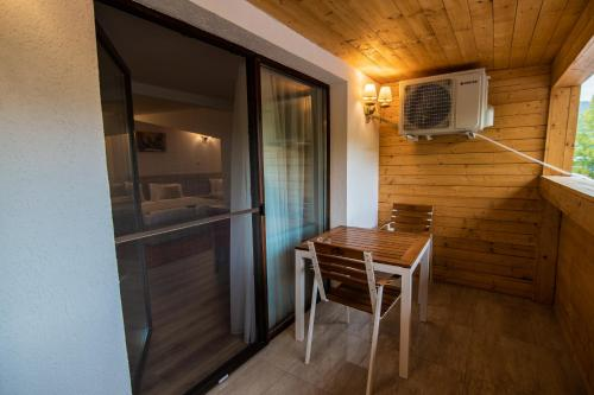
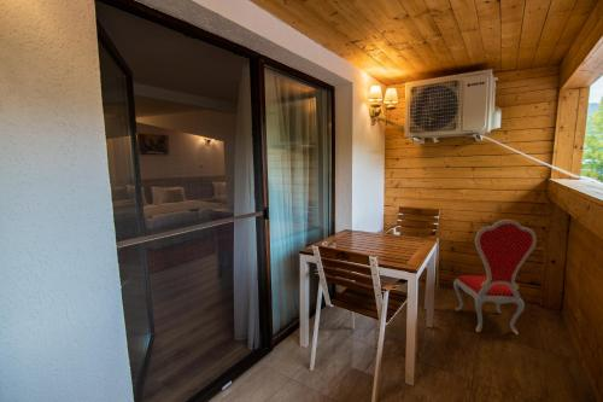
+ dining chair (491, 269)
